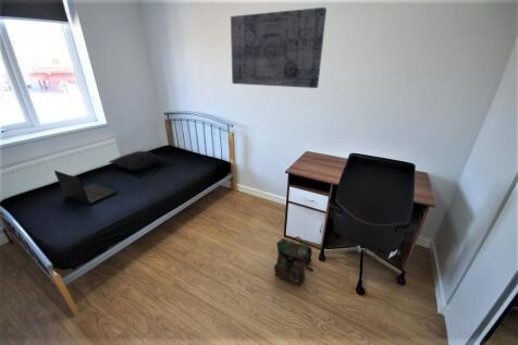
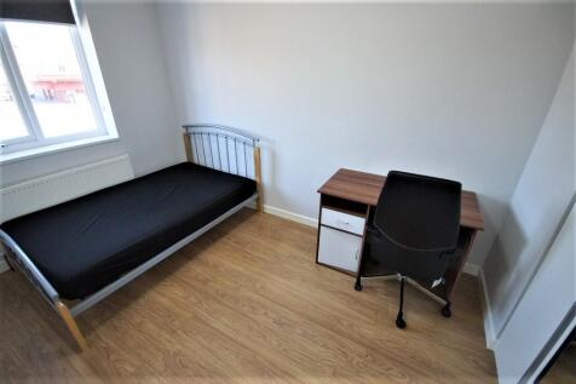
- laptop (88, 185)
- backpack (296, 255)
- wall art (273, 51)
- pillow (137, 159)
